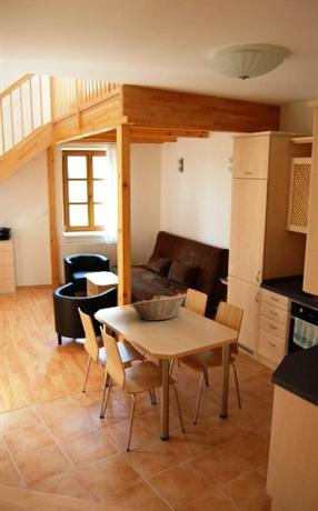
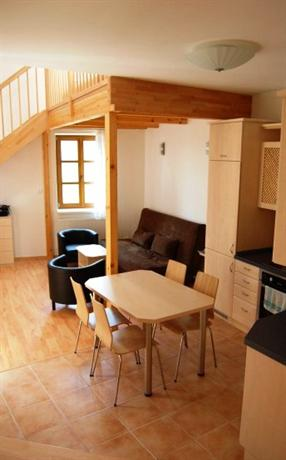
- fruit basket (159, 304)
